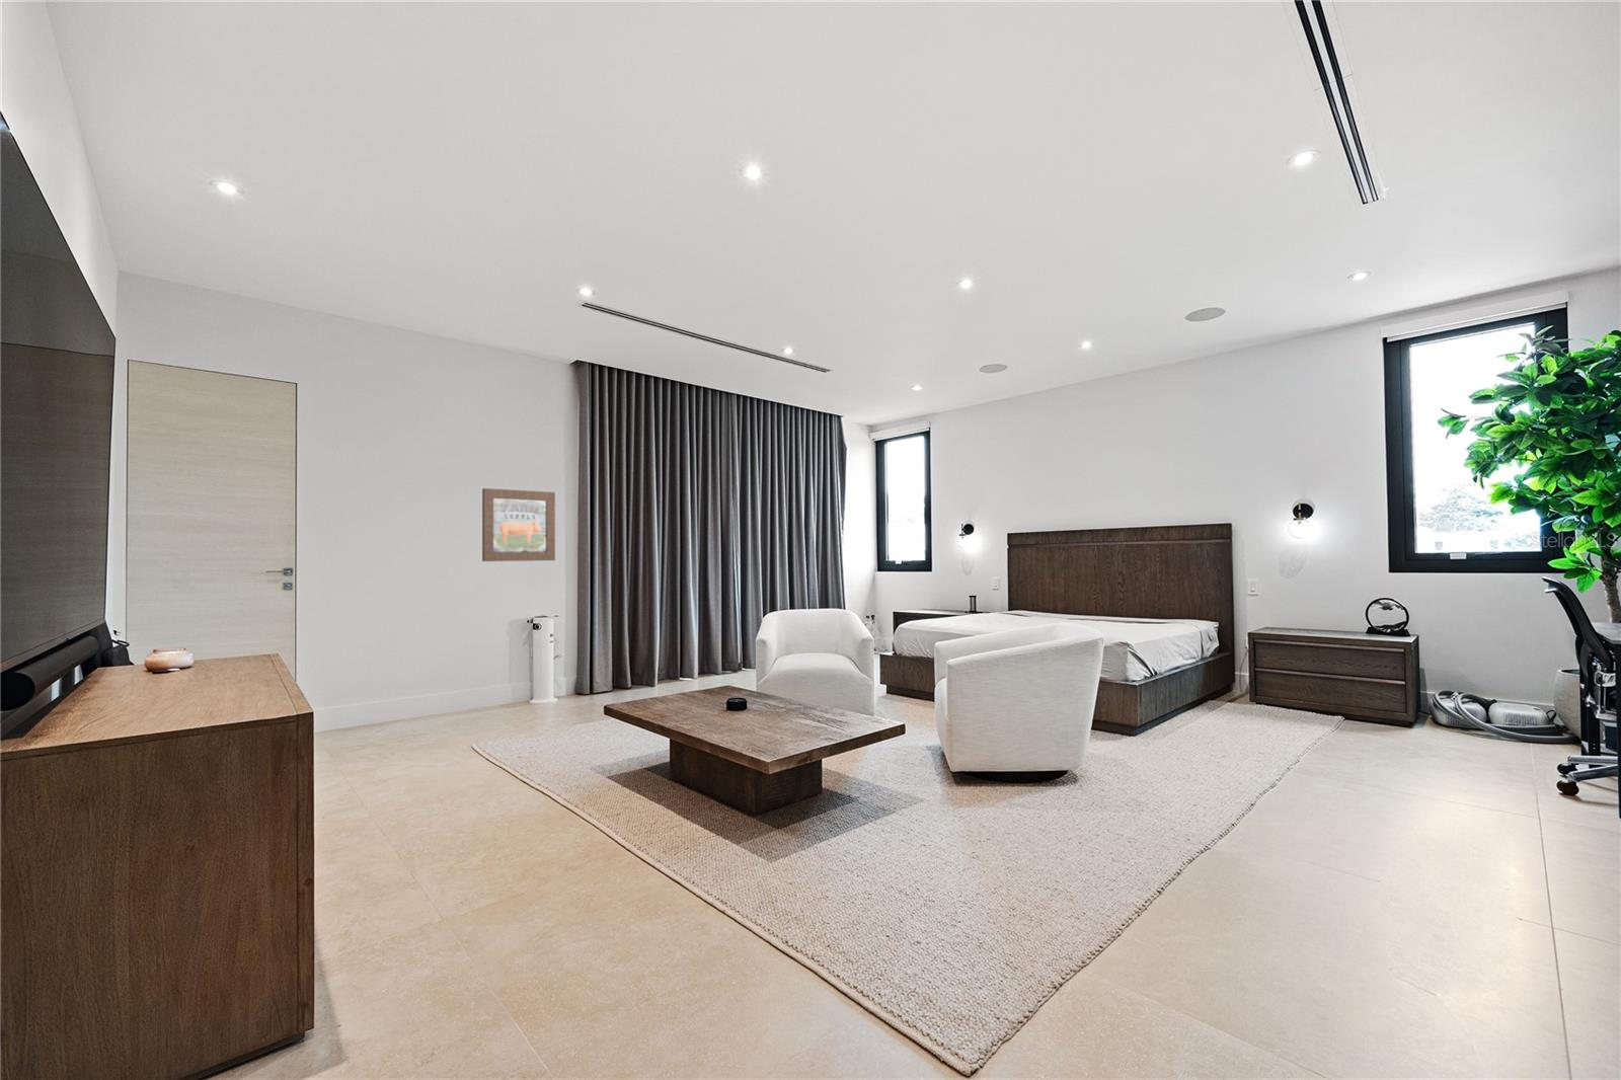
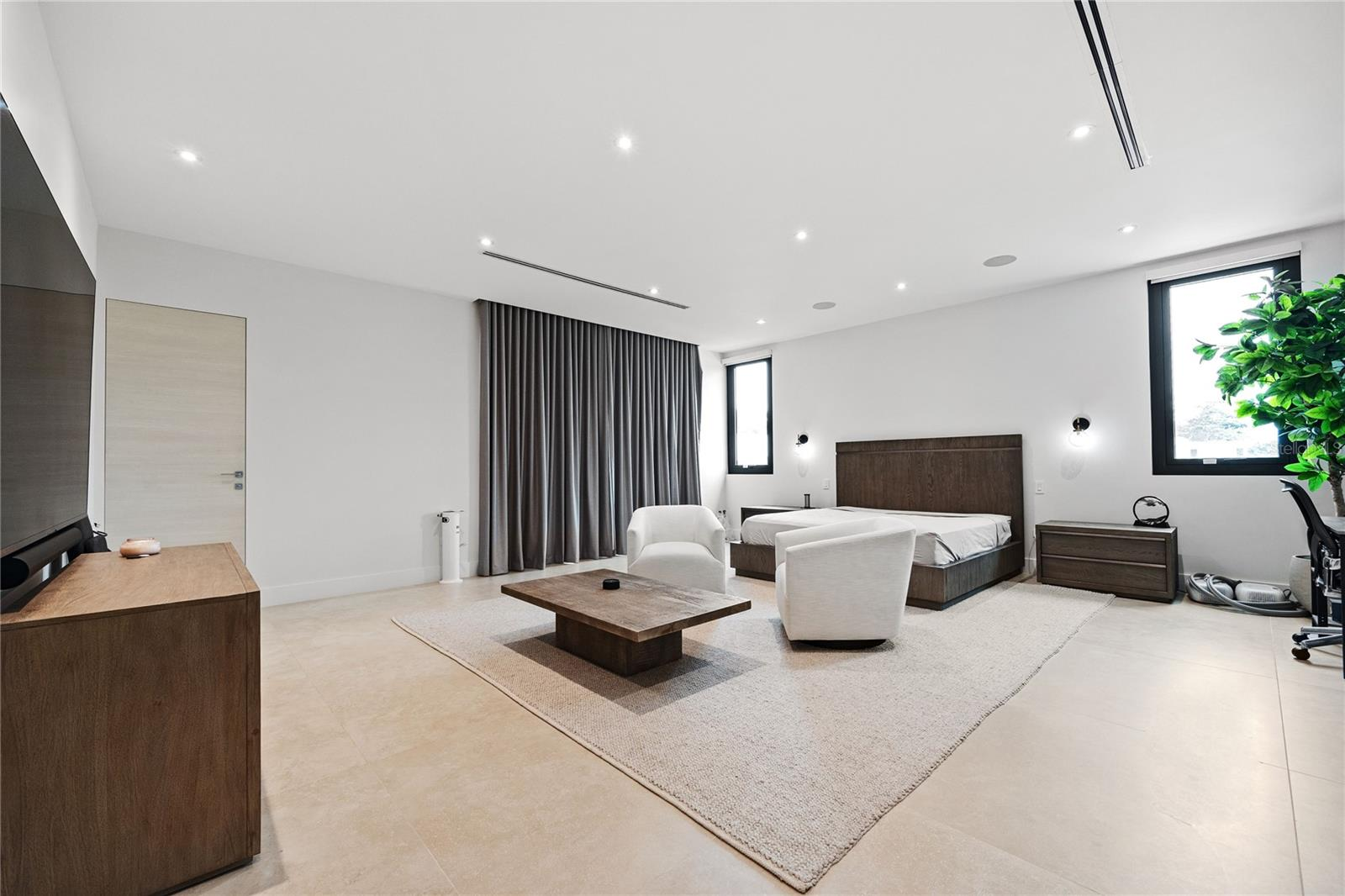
- wall art (519, 524)
